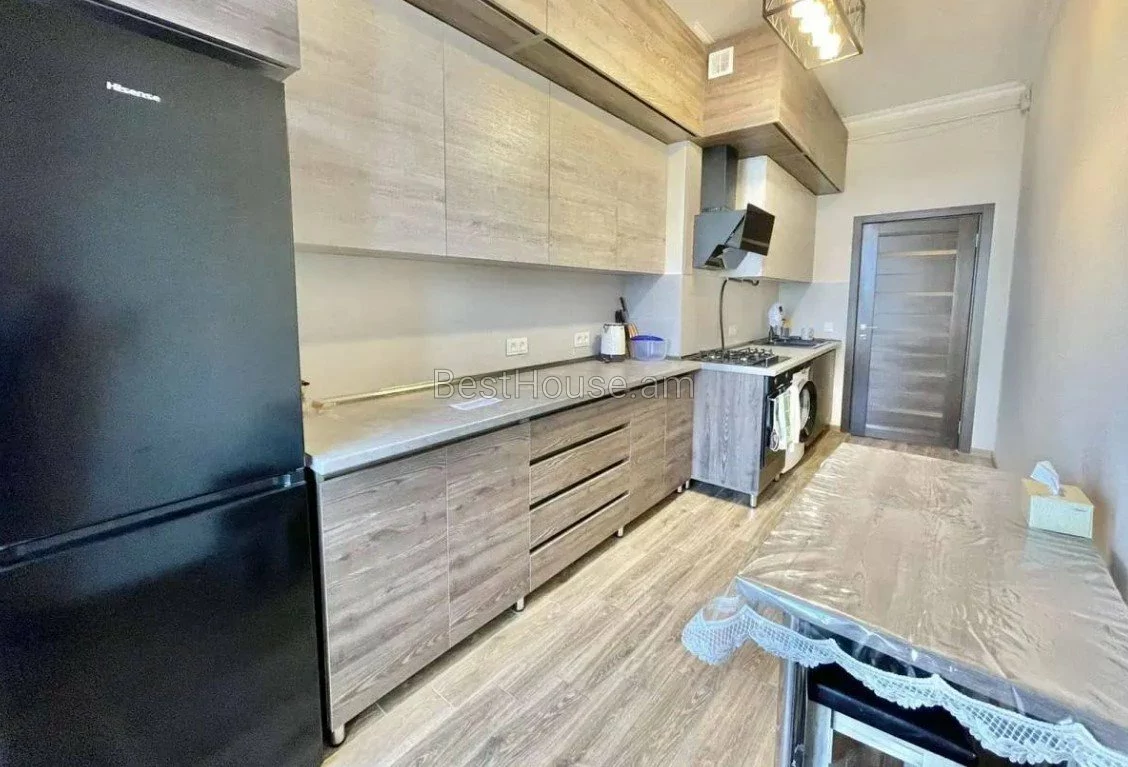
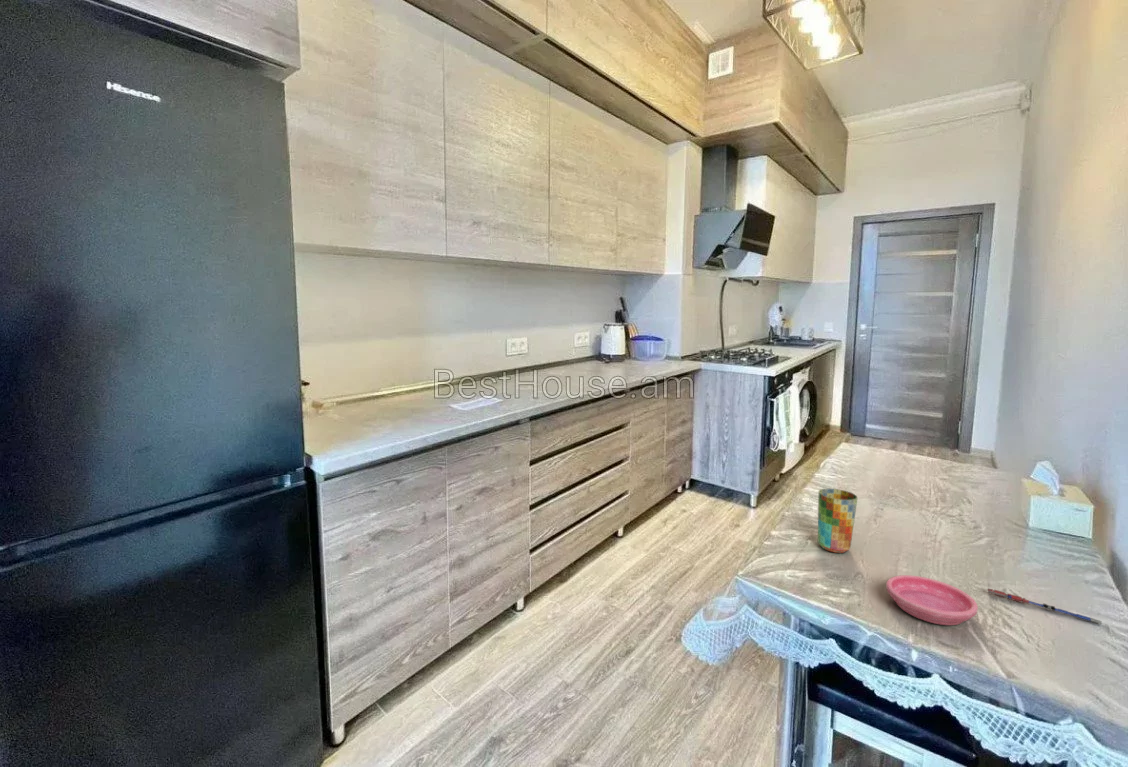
+ saucer (929, 600)
+ pen (1041, 604)
+ cup (835, 521)
